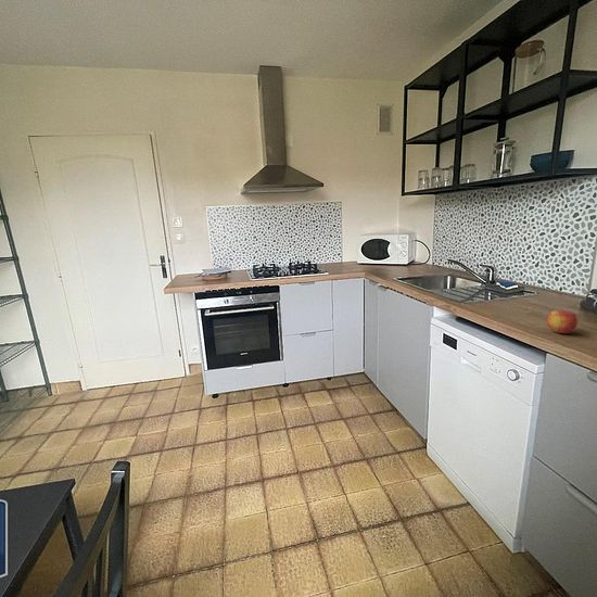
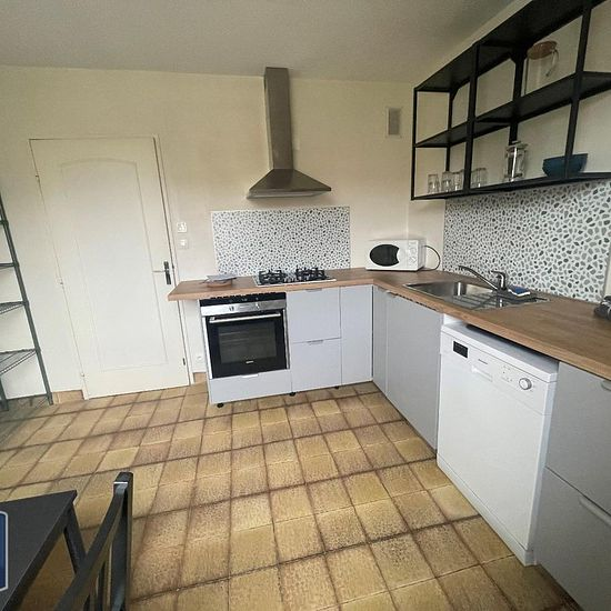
- apple (562, 320)
